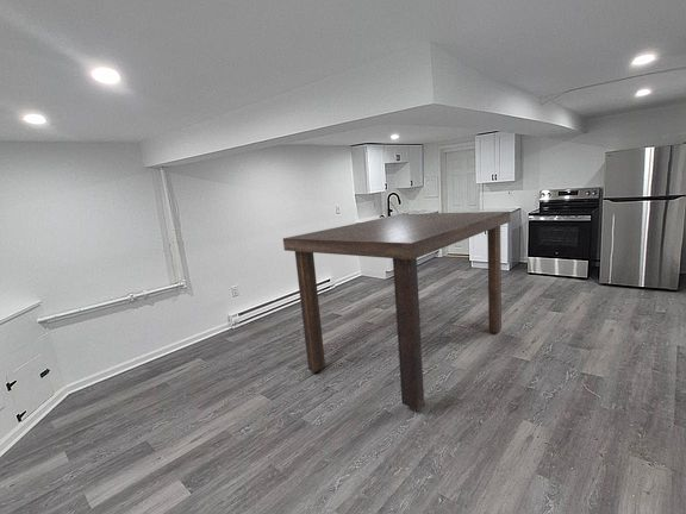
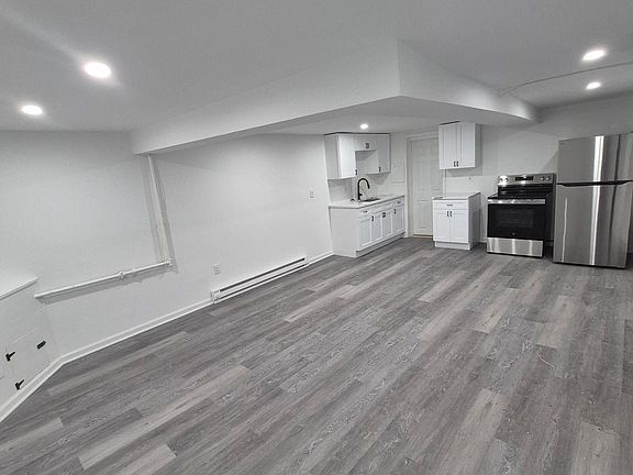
- dining table (409, 288)
